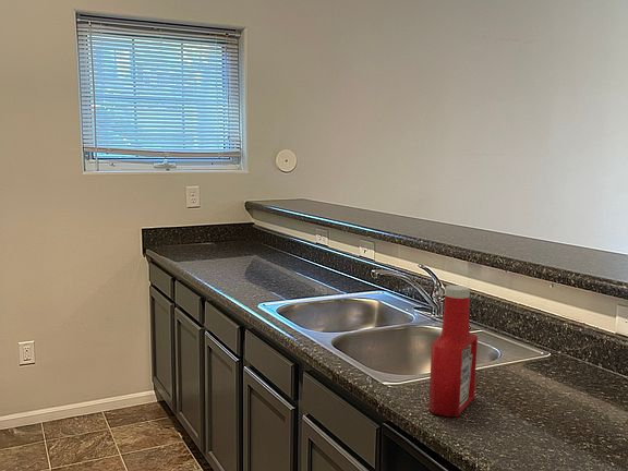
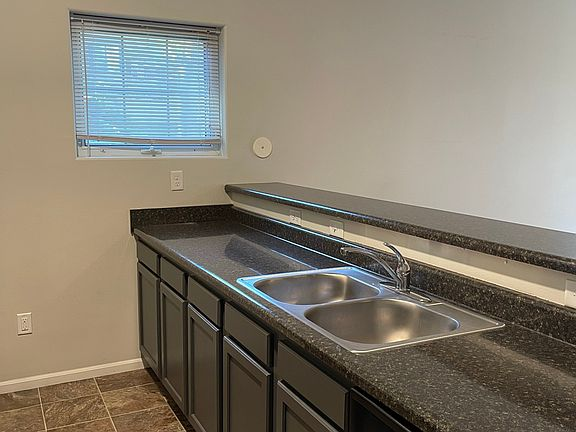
- soap bottle (455, 346)
